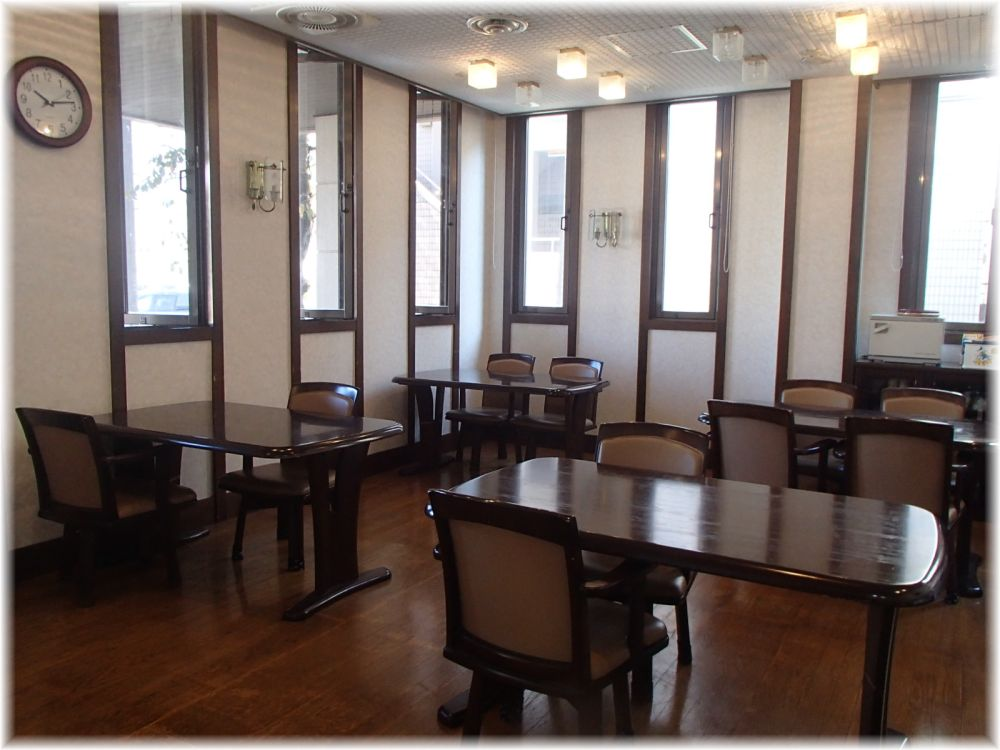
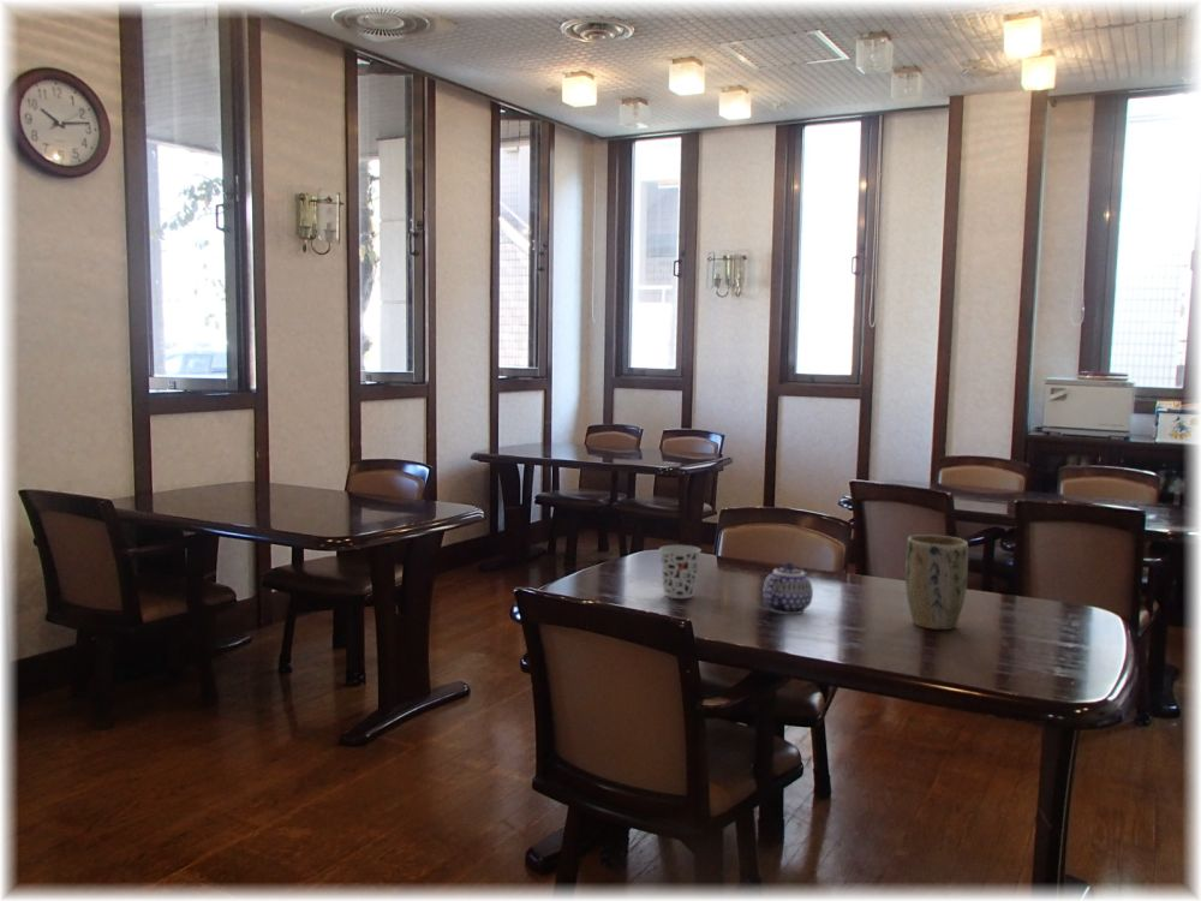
+ teapot (788, 586)
+ cup (679, 572)
+ plant pot (936, 581)
